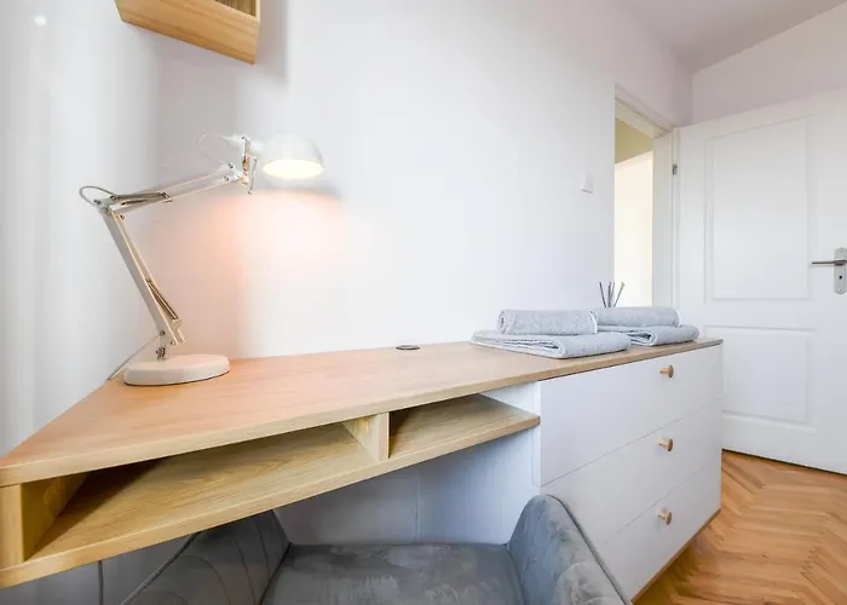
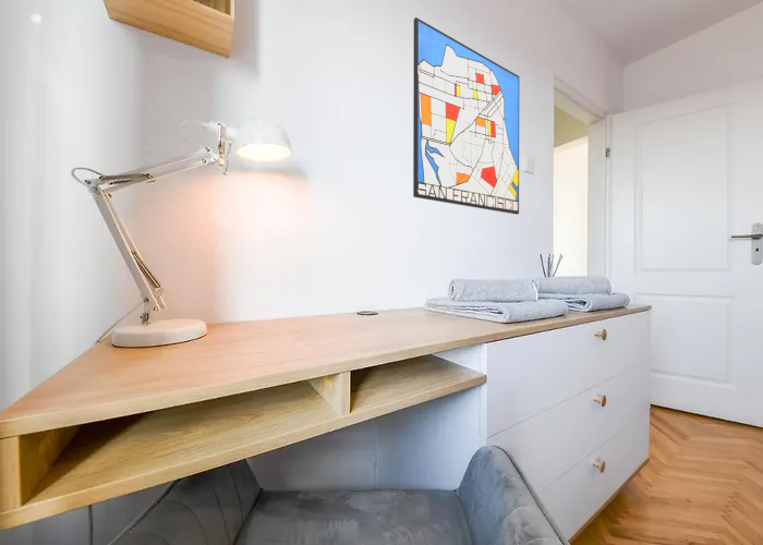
+ wall art (473, 129)
